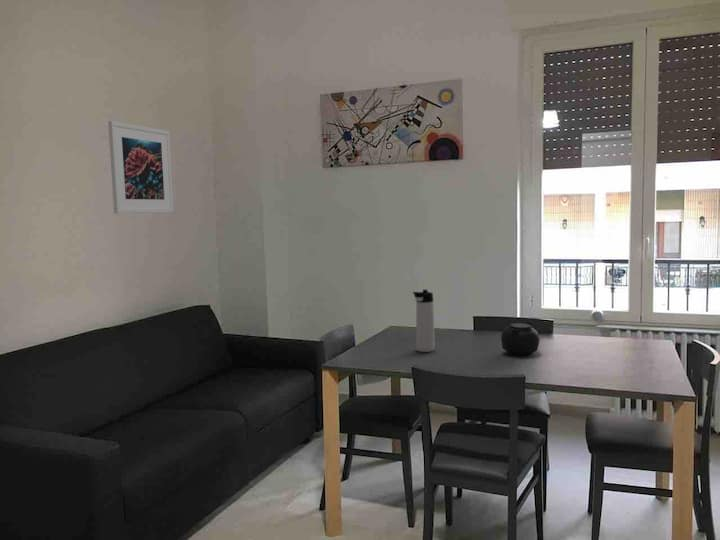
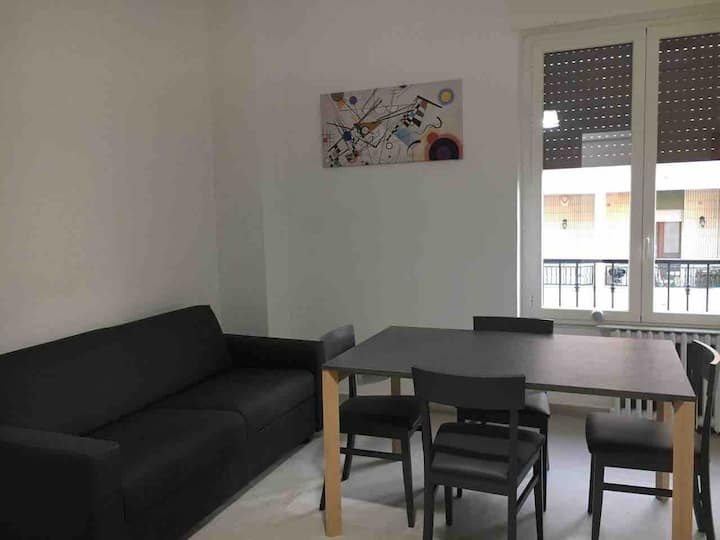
- teapot (521, 338)
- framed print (143, 169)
- thermos bottle (423, 320)
